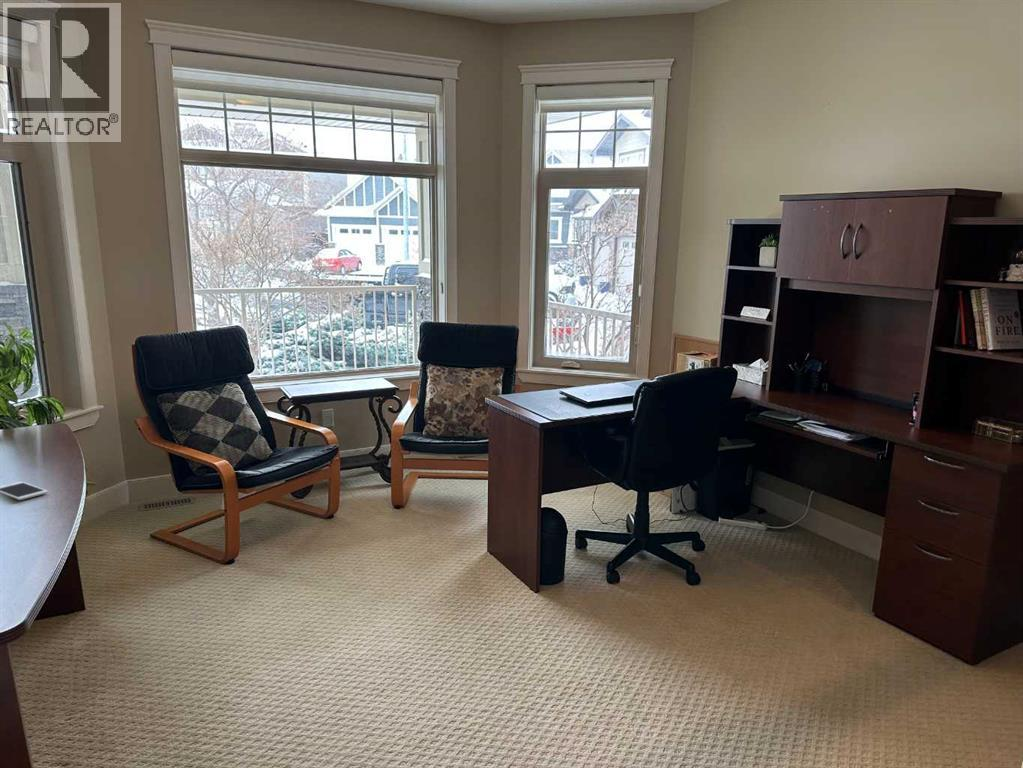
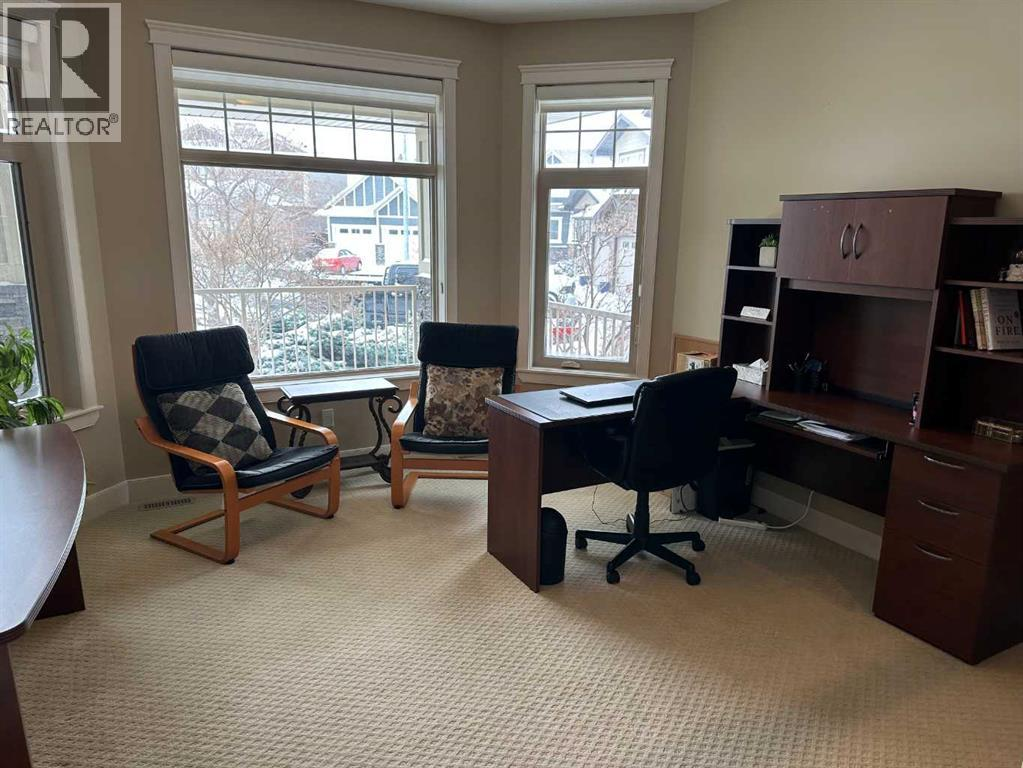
- cell phone (20, 490)
